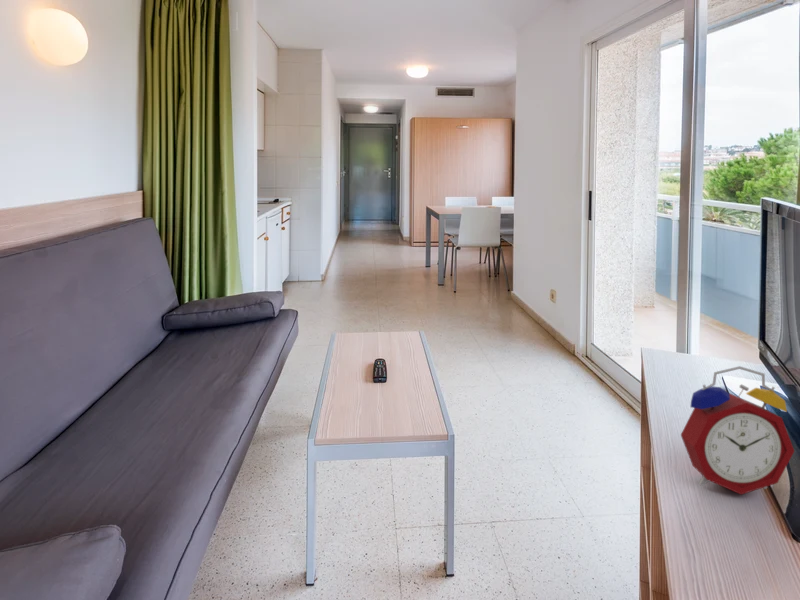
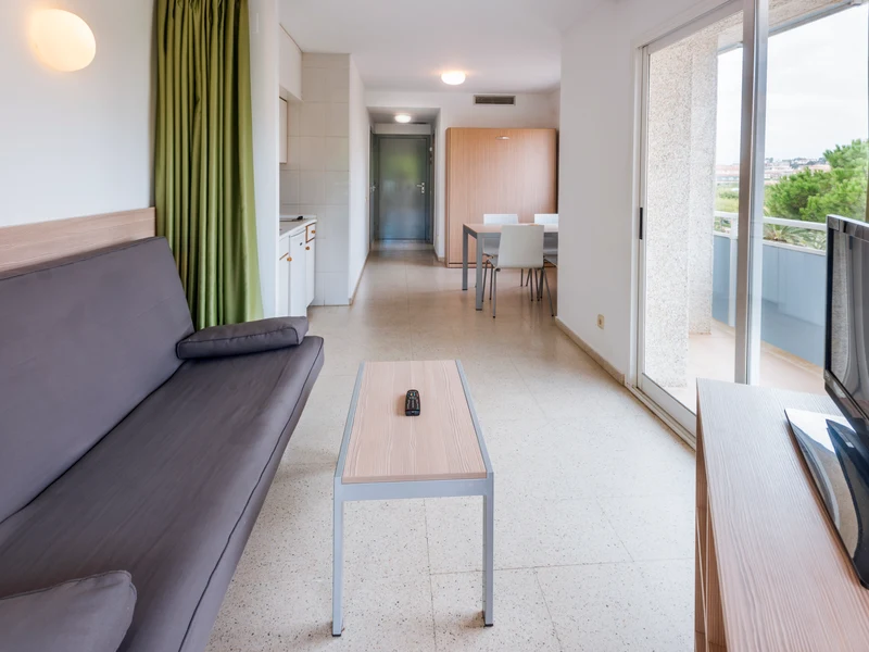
- alarm clock (732, 425)
